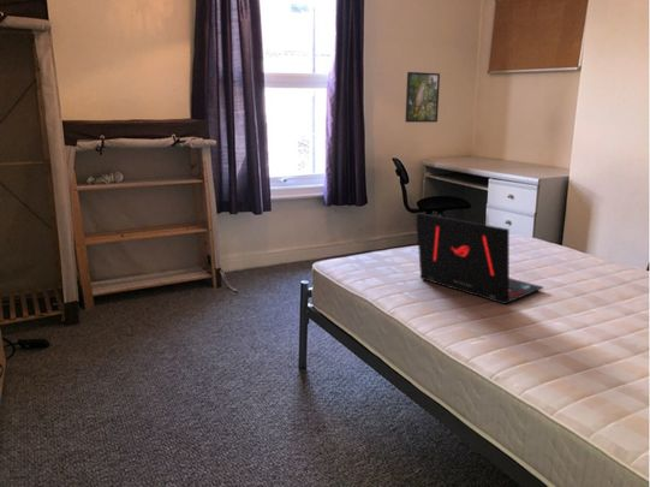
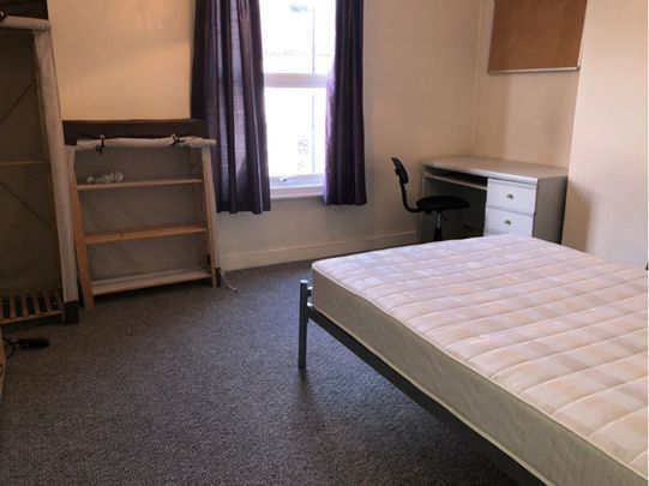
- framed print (422, 97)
- laptop (478, 250)
